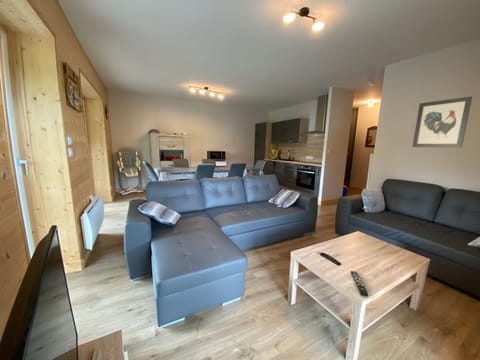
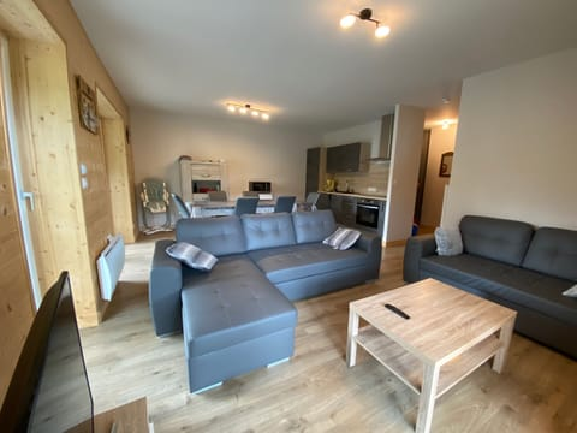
- wall art (439, 124)
- remote control (358, 282)
